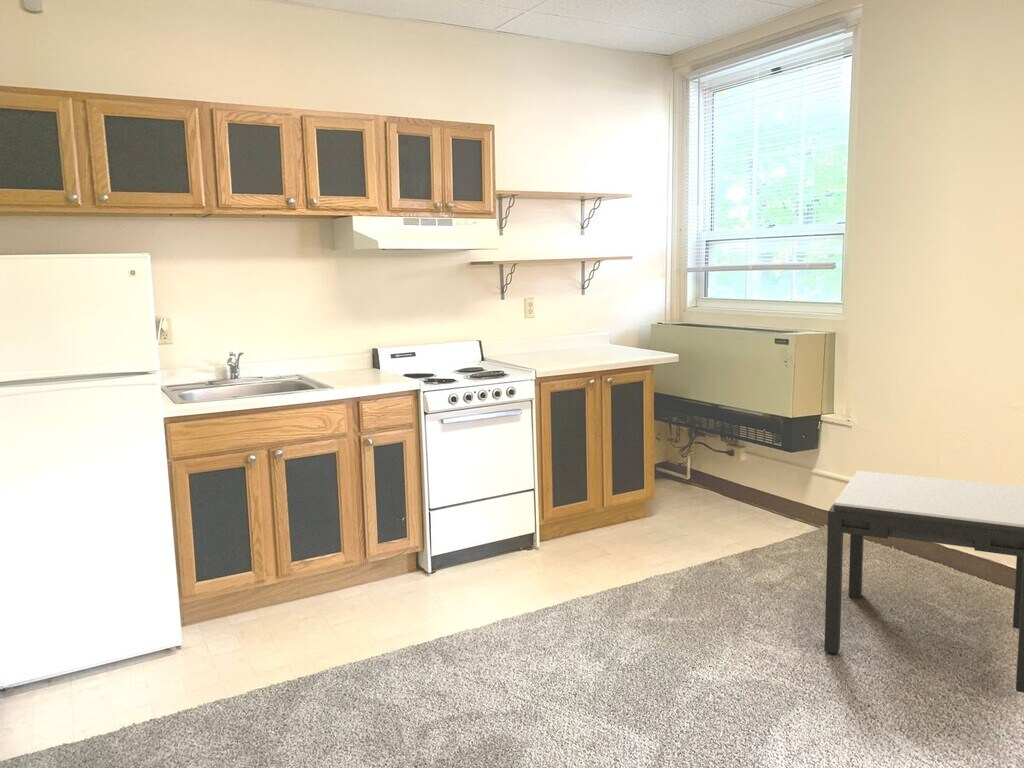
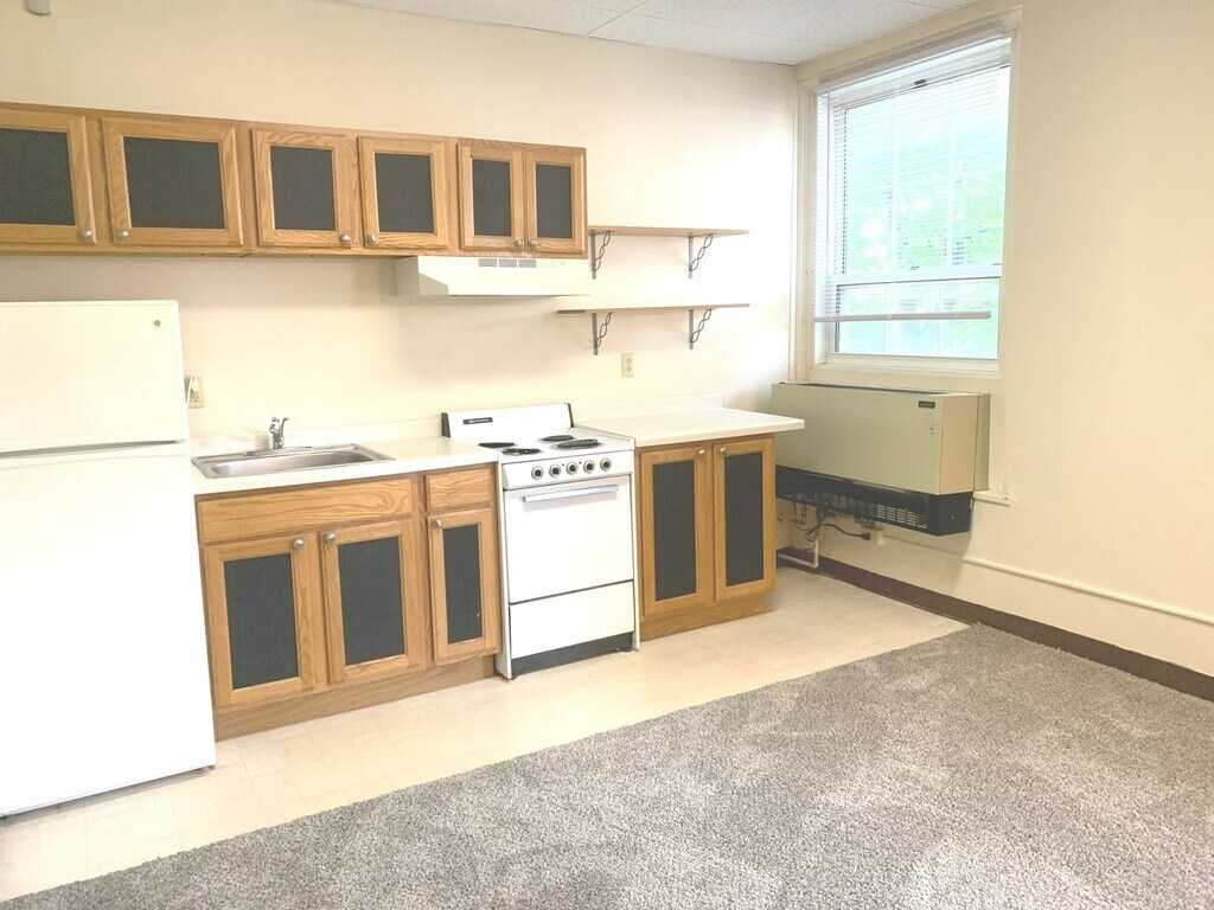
- side table (932, 542)
